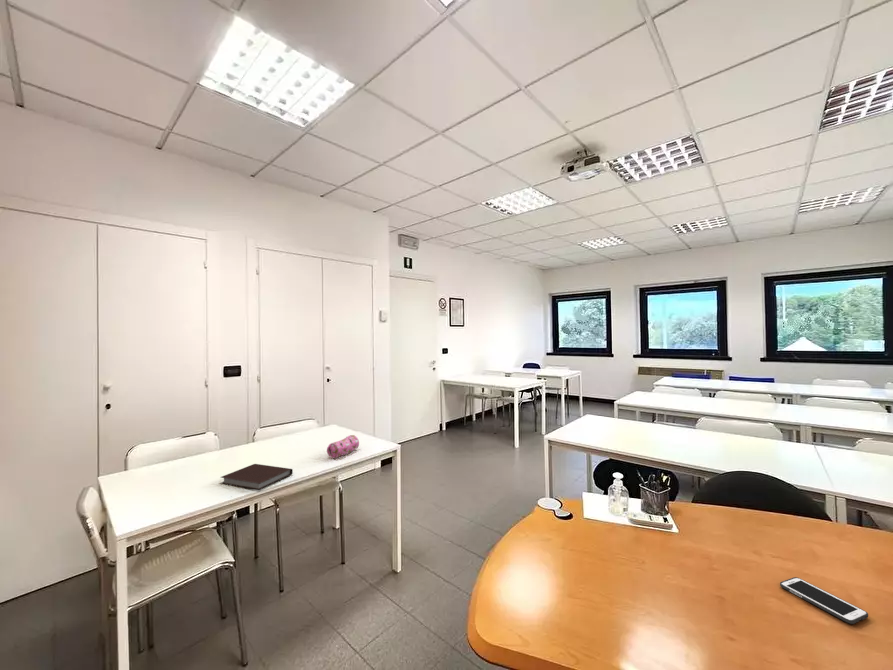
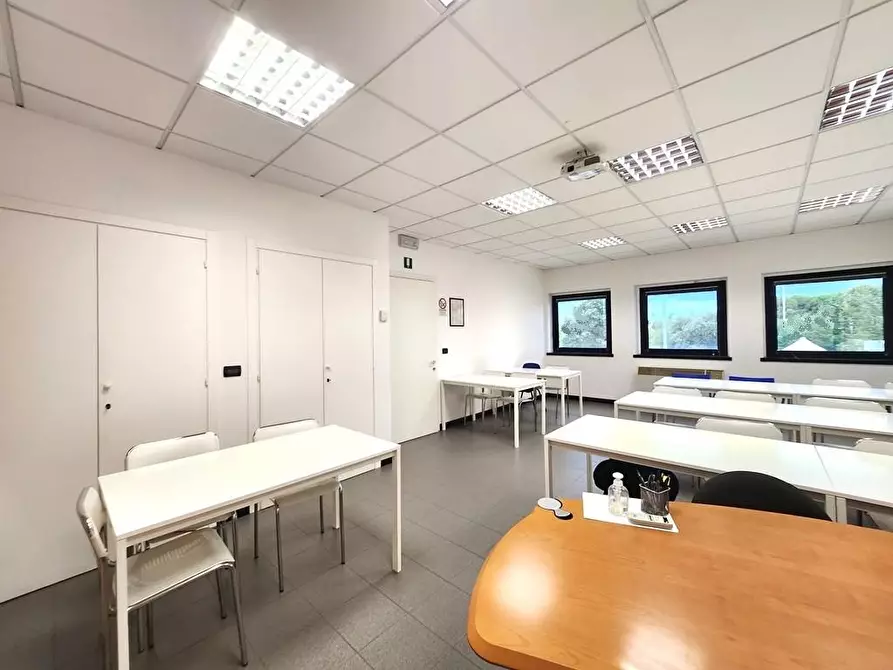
- pencil case (343, 446)
- cell phone (821, 598)
- notebook (257, 475)
